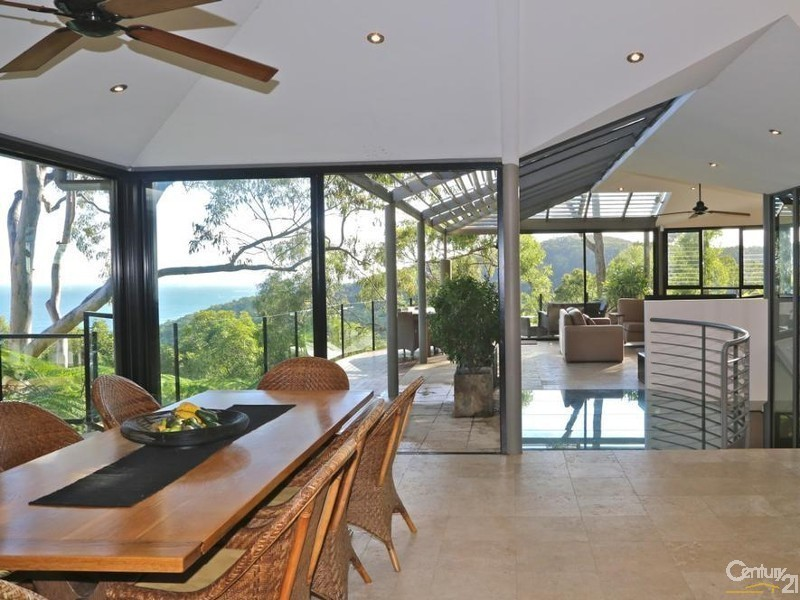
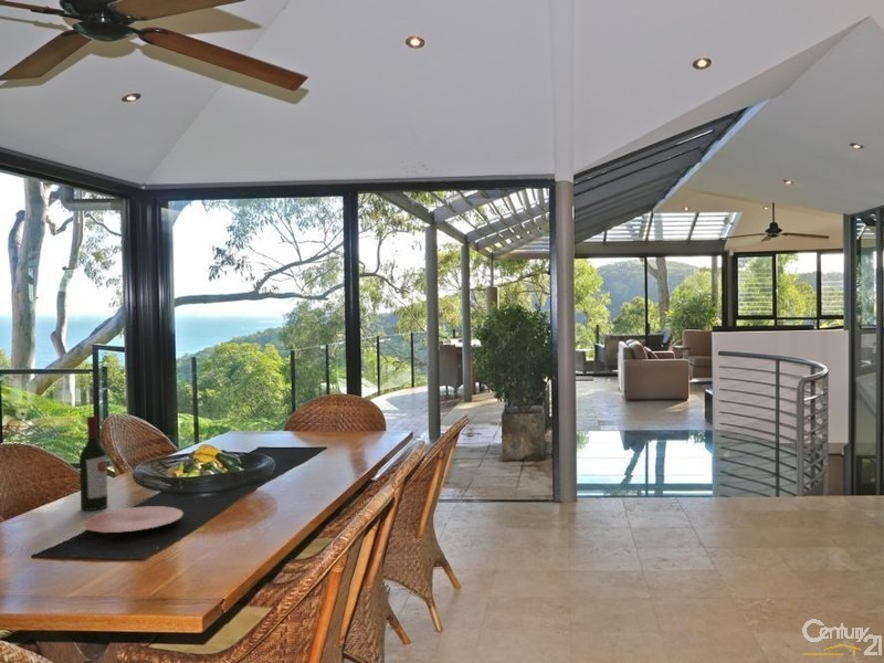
+ wine bottle (93, 462)
+ plate (134, 522)
